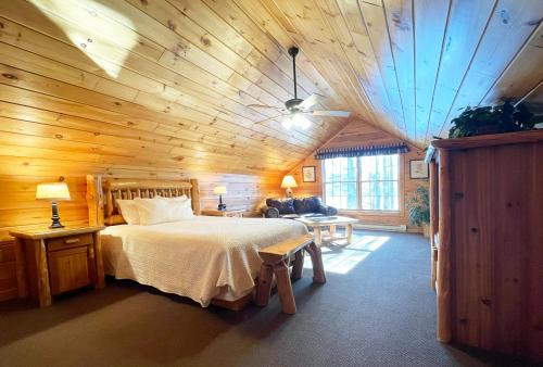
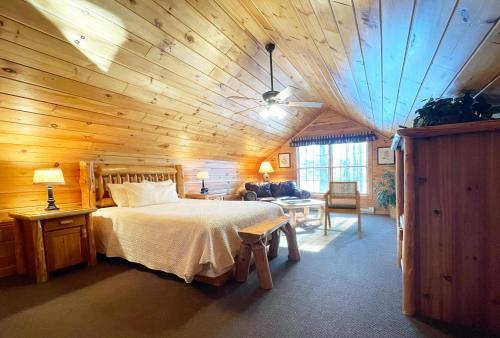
+ armchair (342, 207)
